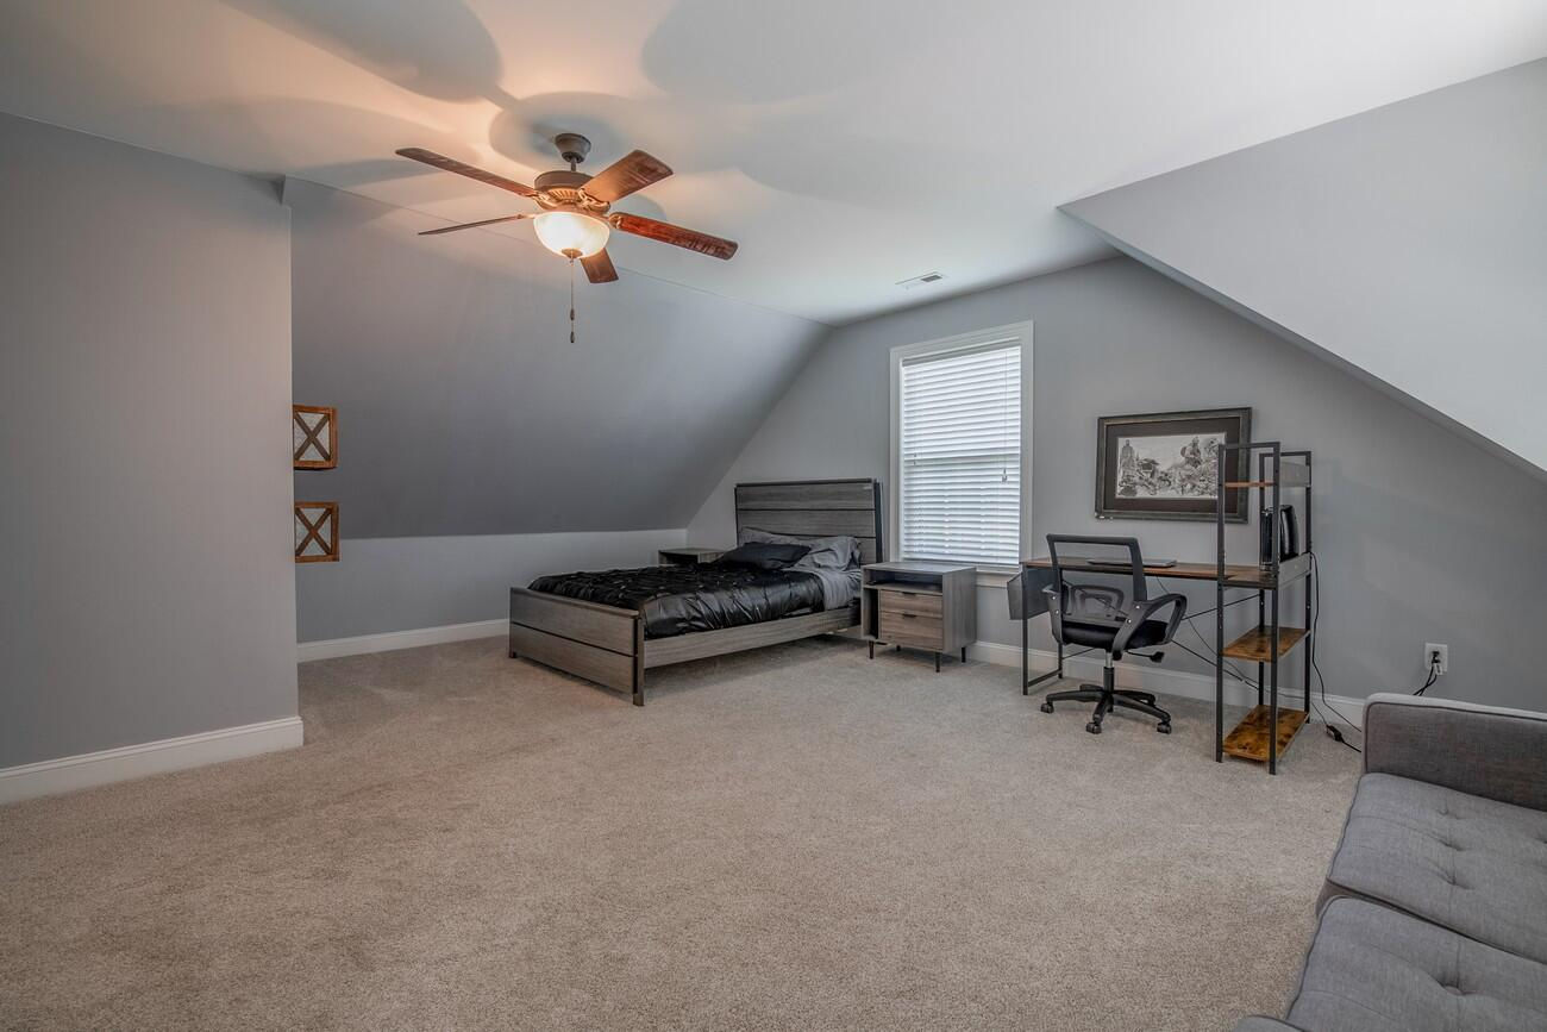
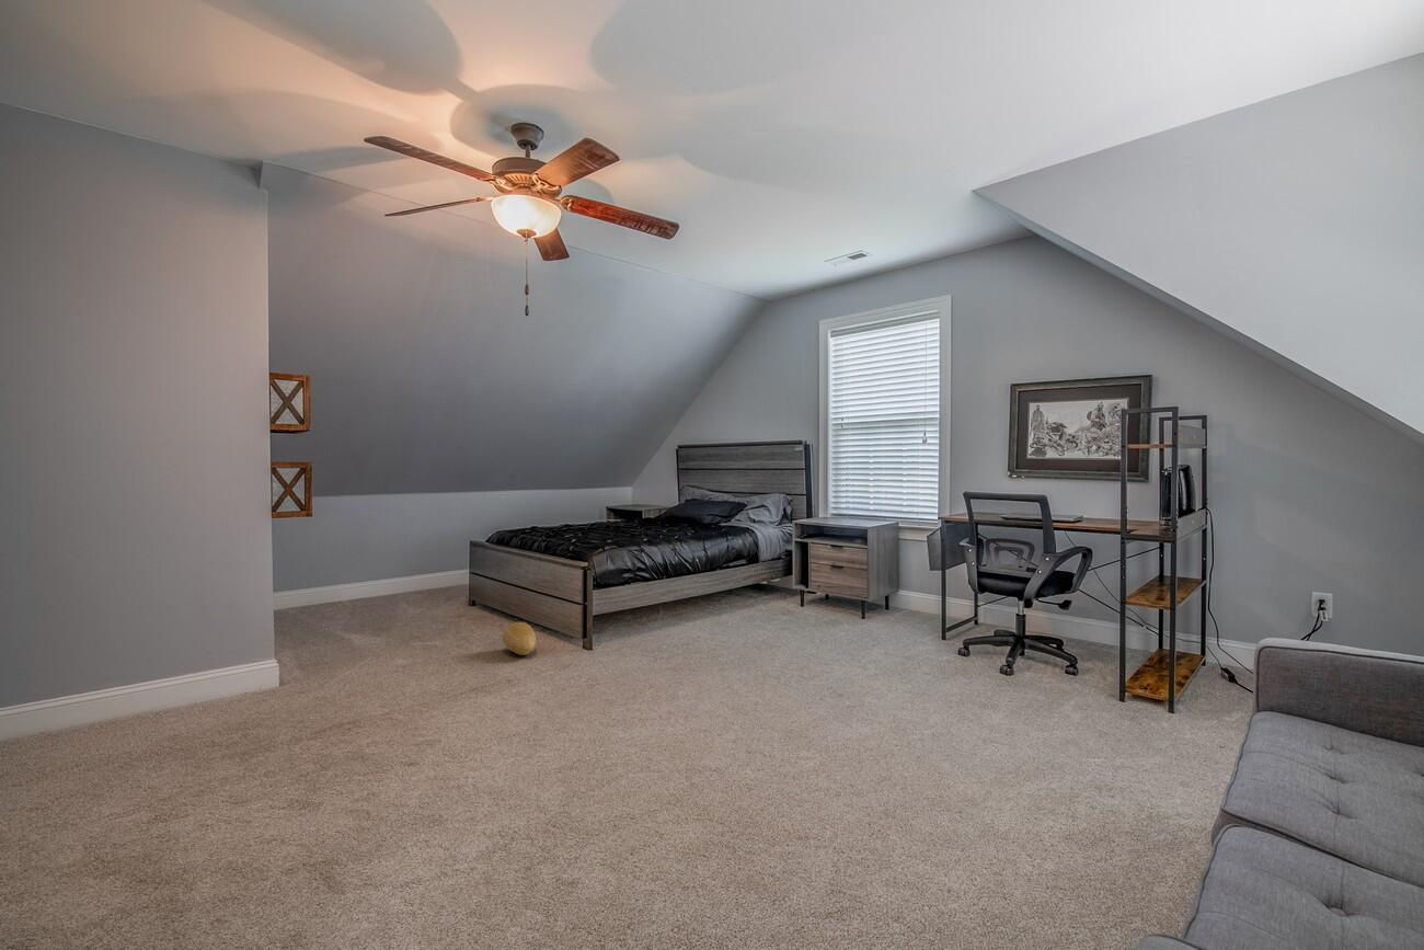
+ ball (522, 638)
